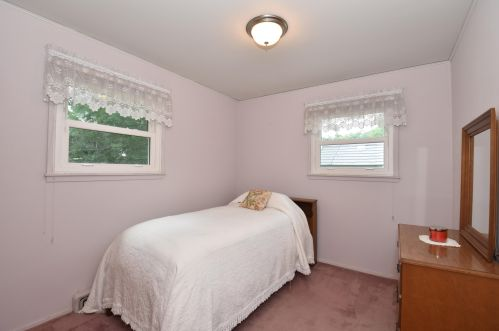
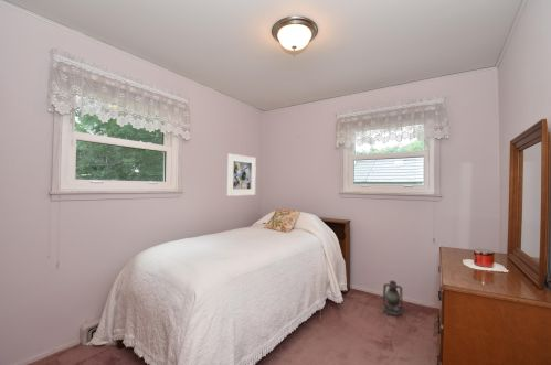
+ lantern (392, 296)
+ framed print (242, 175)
